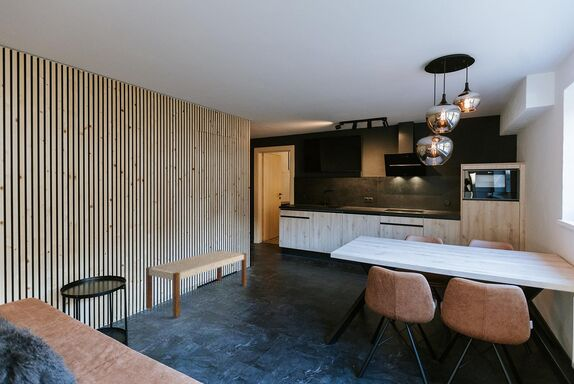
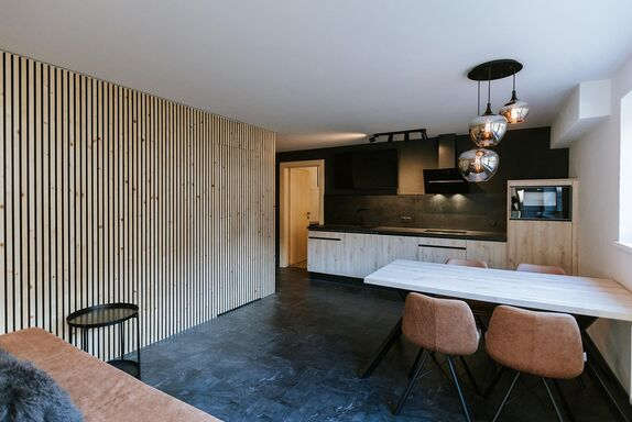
- bench (199, 273)
